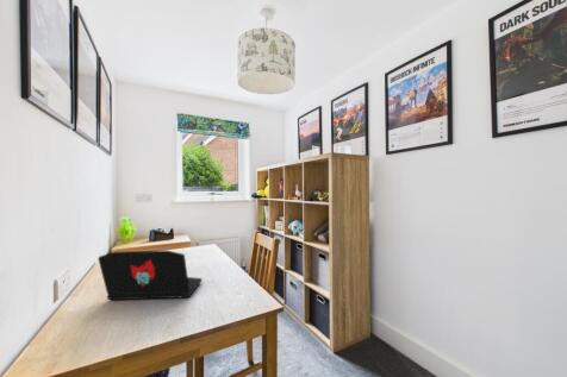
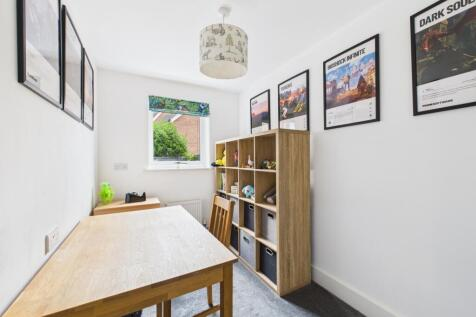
- laptop (156, 268)
